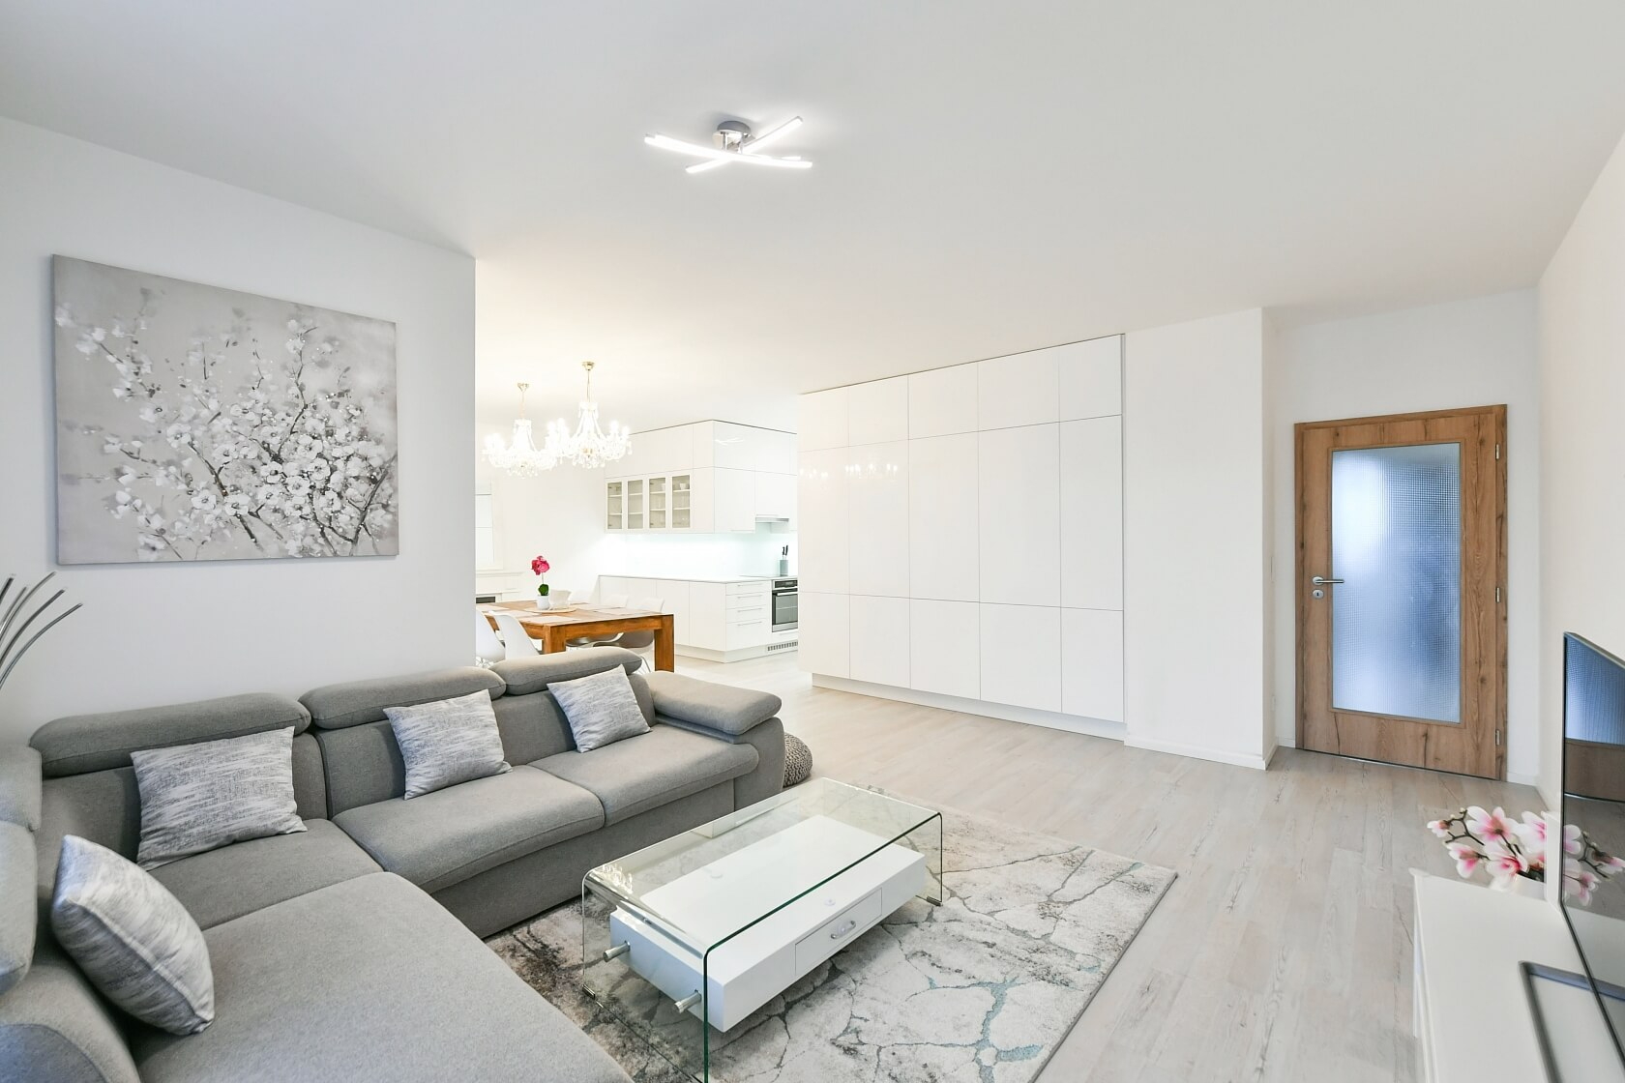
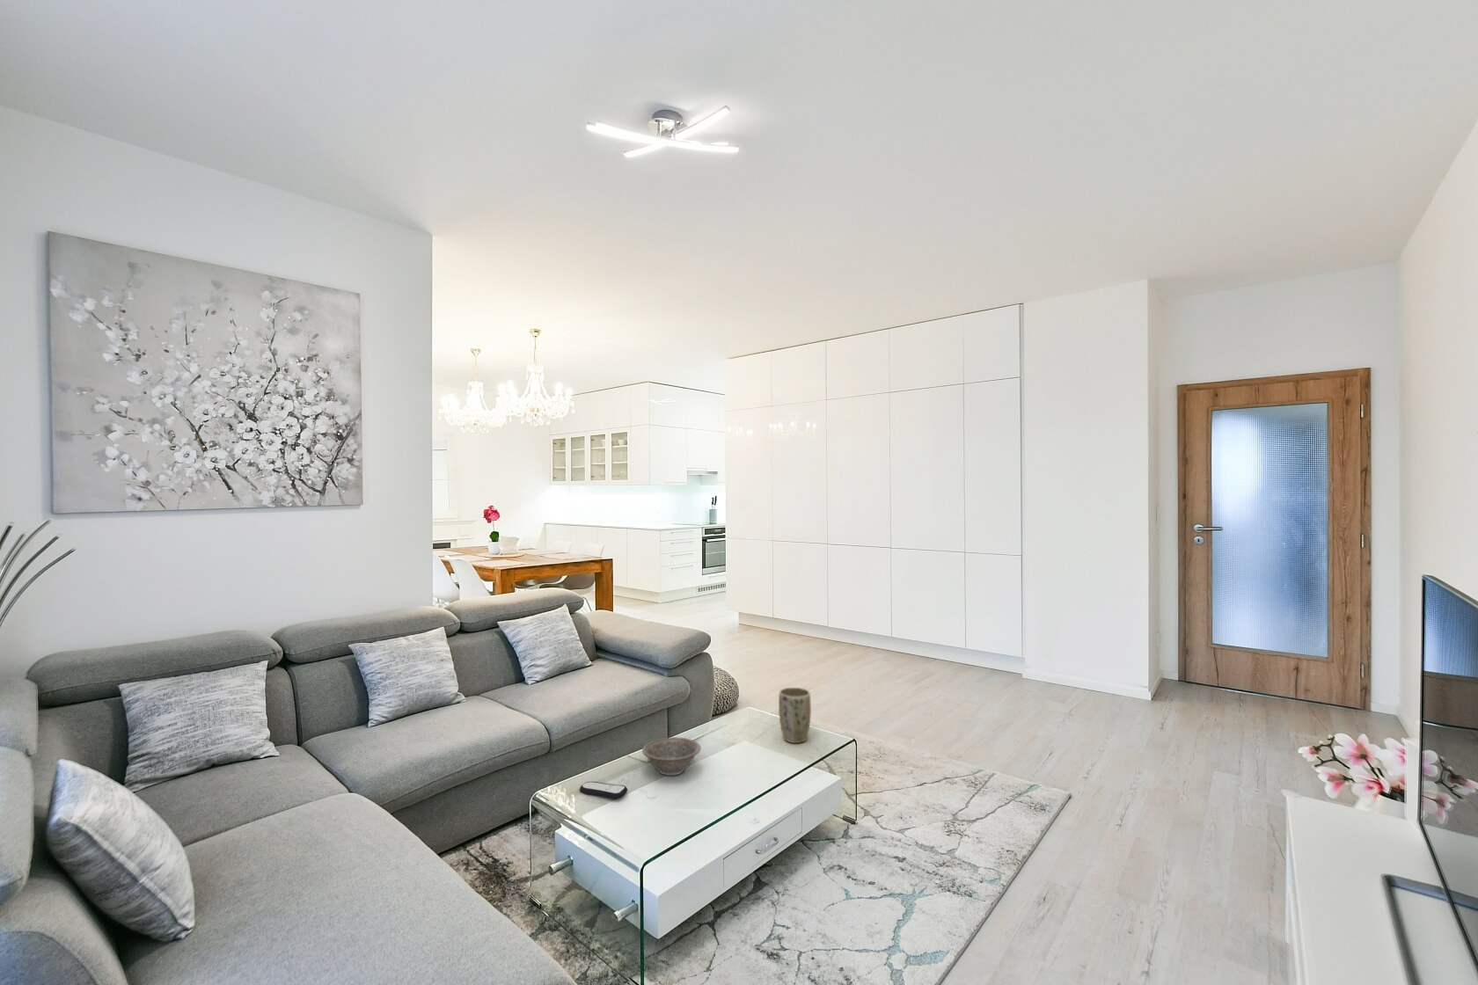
+ decorative bowl (671, 759)
+ remote control (603, 789)
+ plant pot (794, 715)
